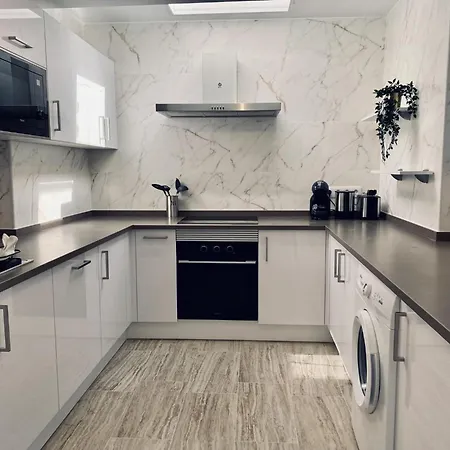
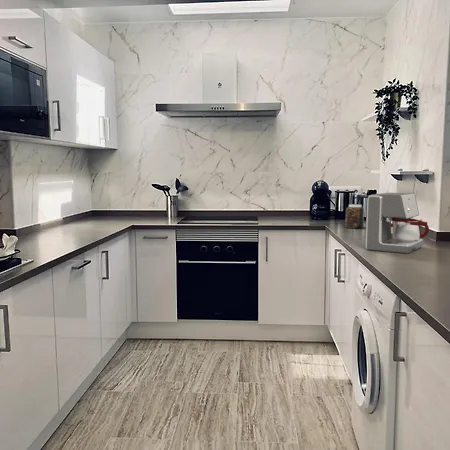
+ coffee maker (394, 221)
+ jar (354, 216)
